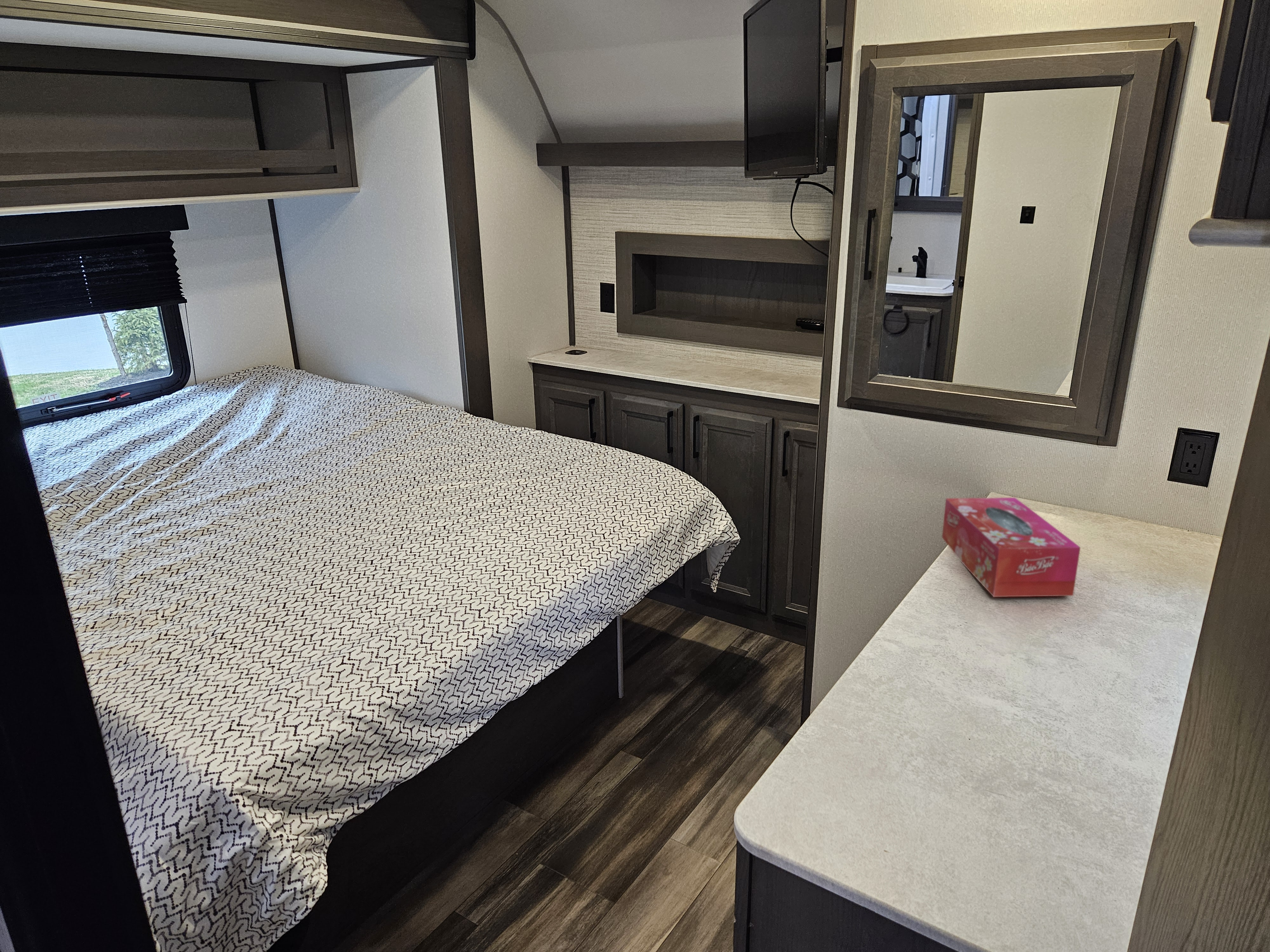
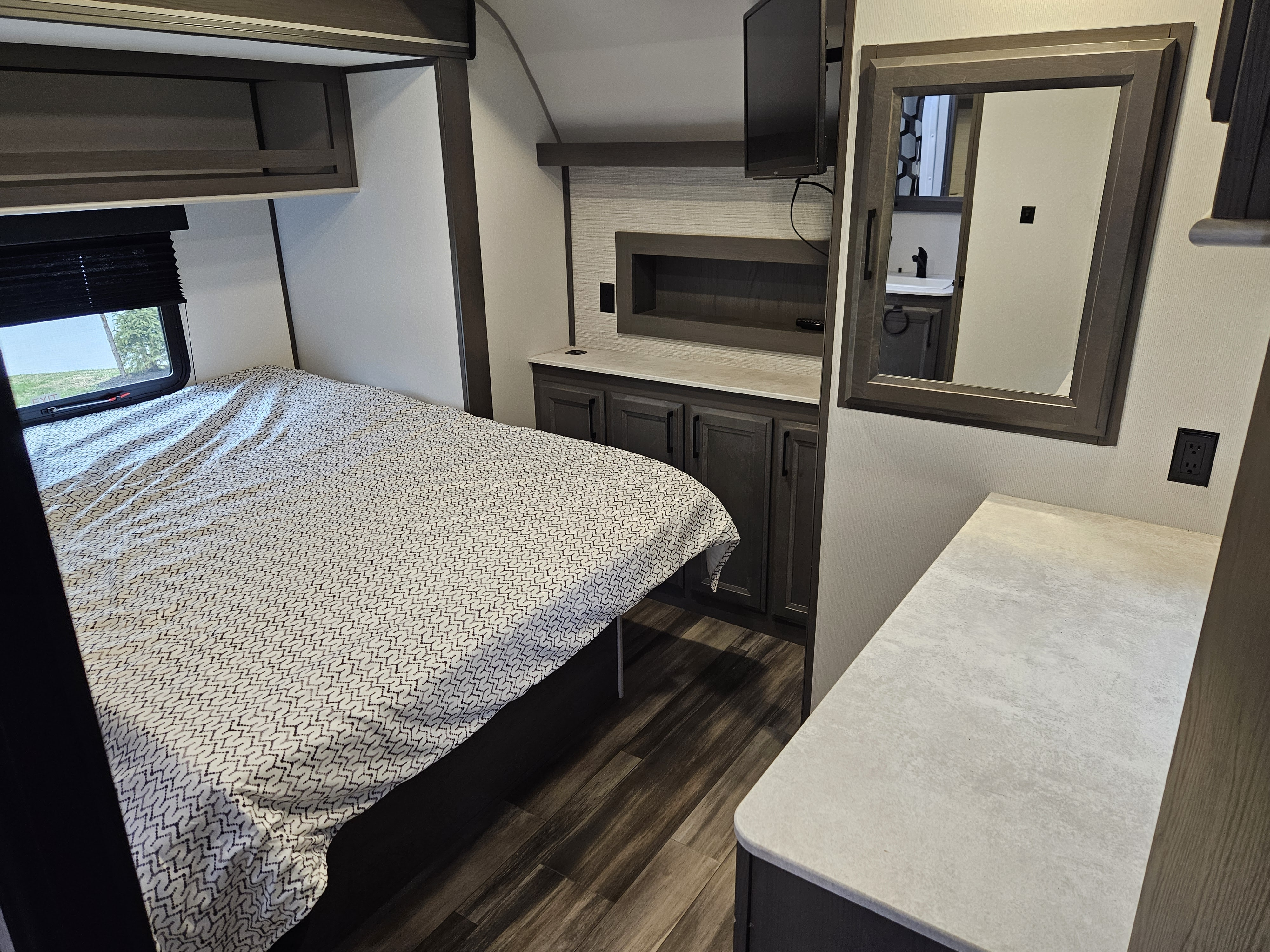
- tissue box (1005, 544)
